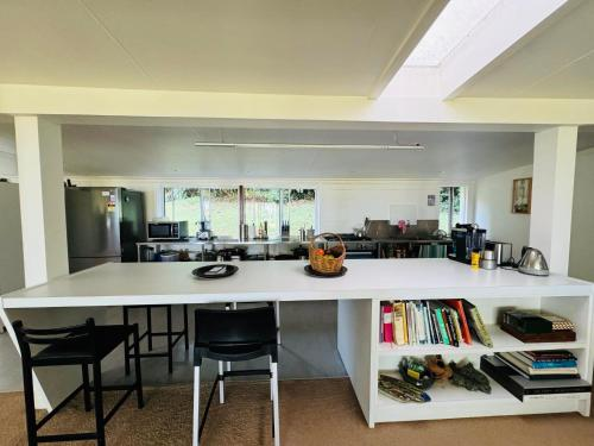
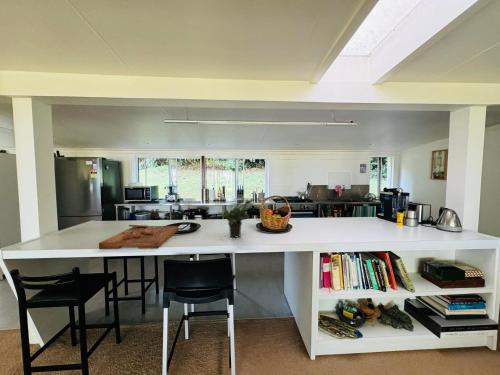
+ cutting board (144, 232)
+ potted plant (238, 216)
